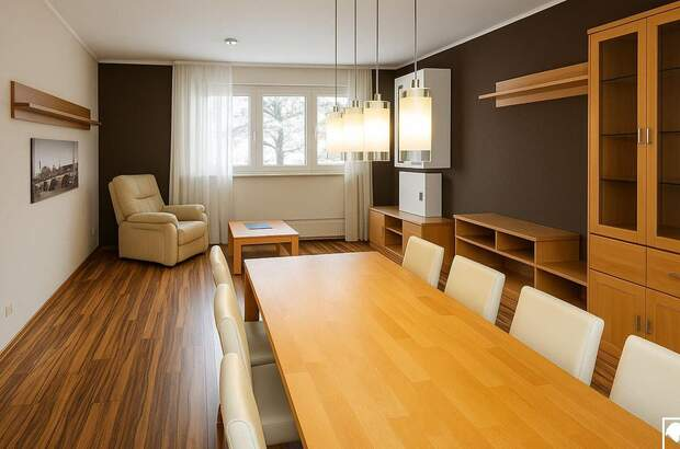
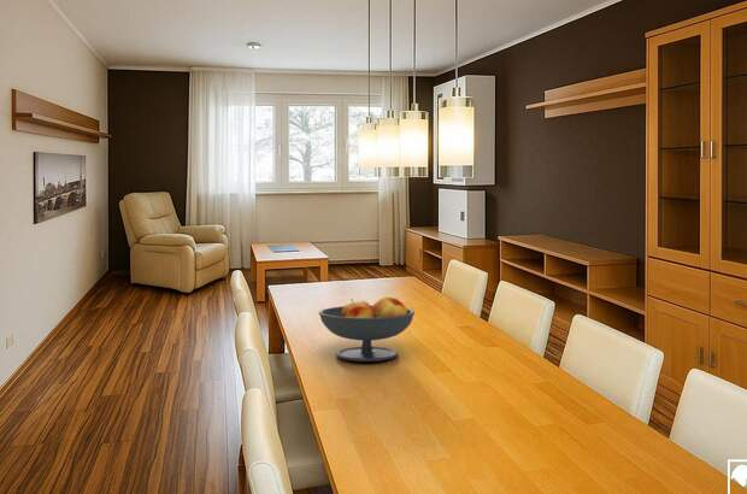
+ fruit bowl (366, 325)
